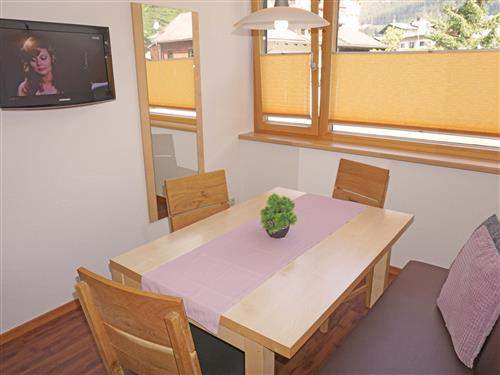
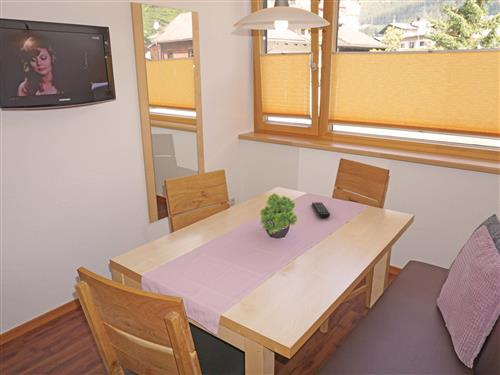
+ remote control (320, 209)
